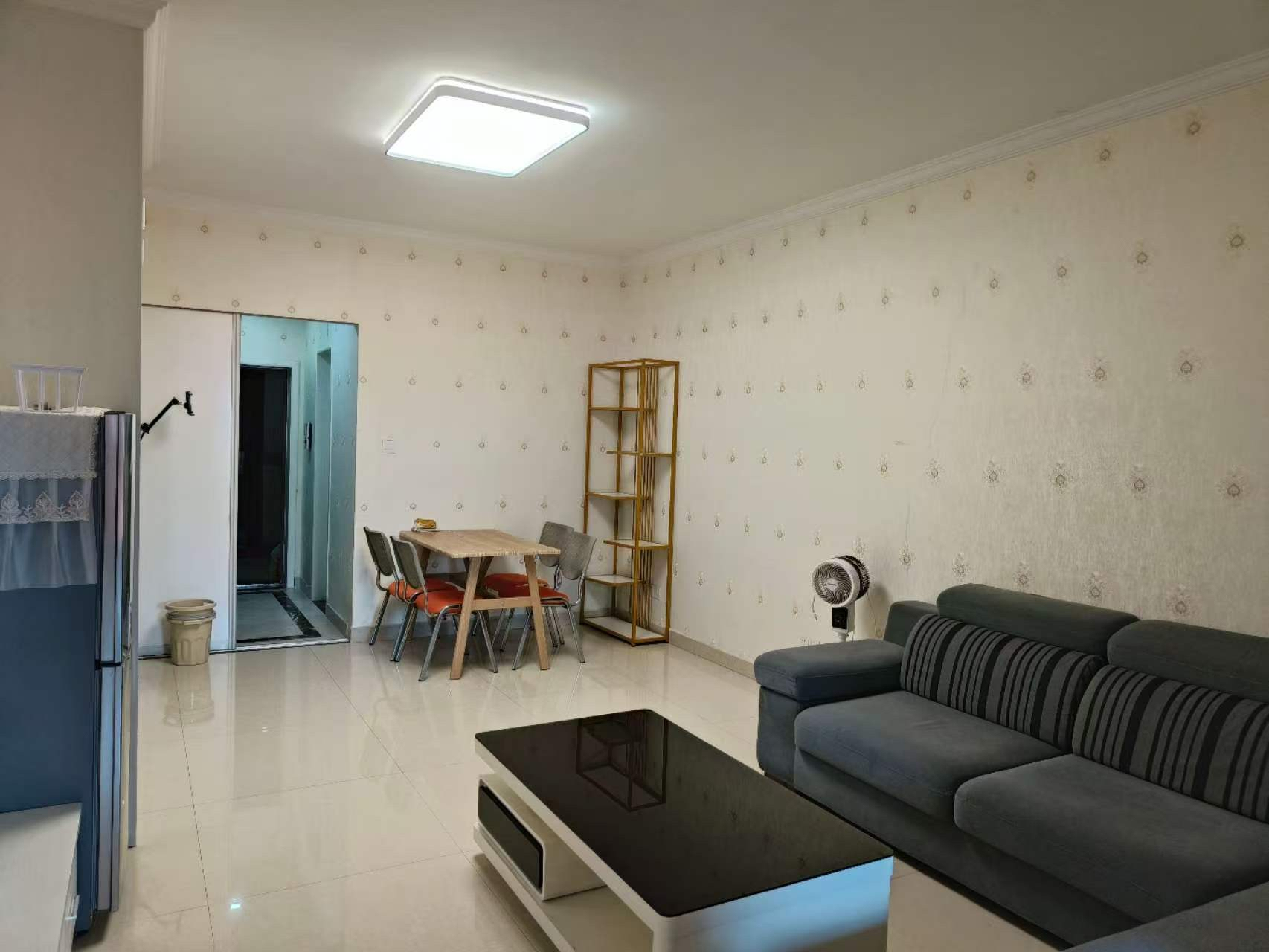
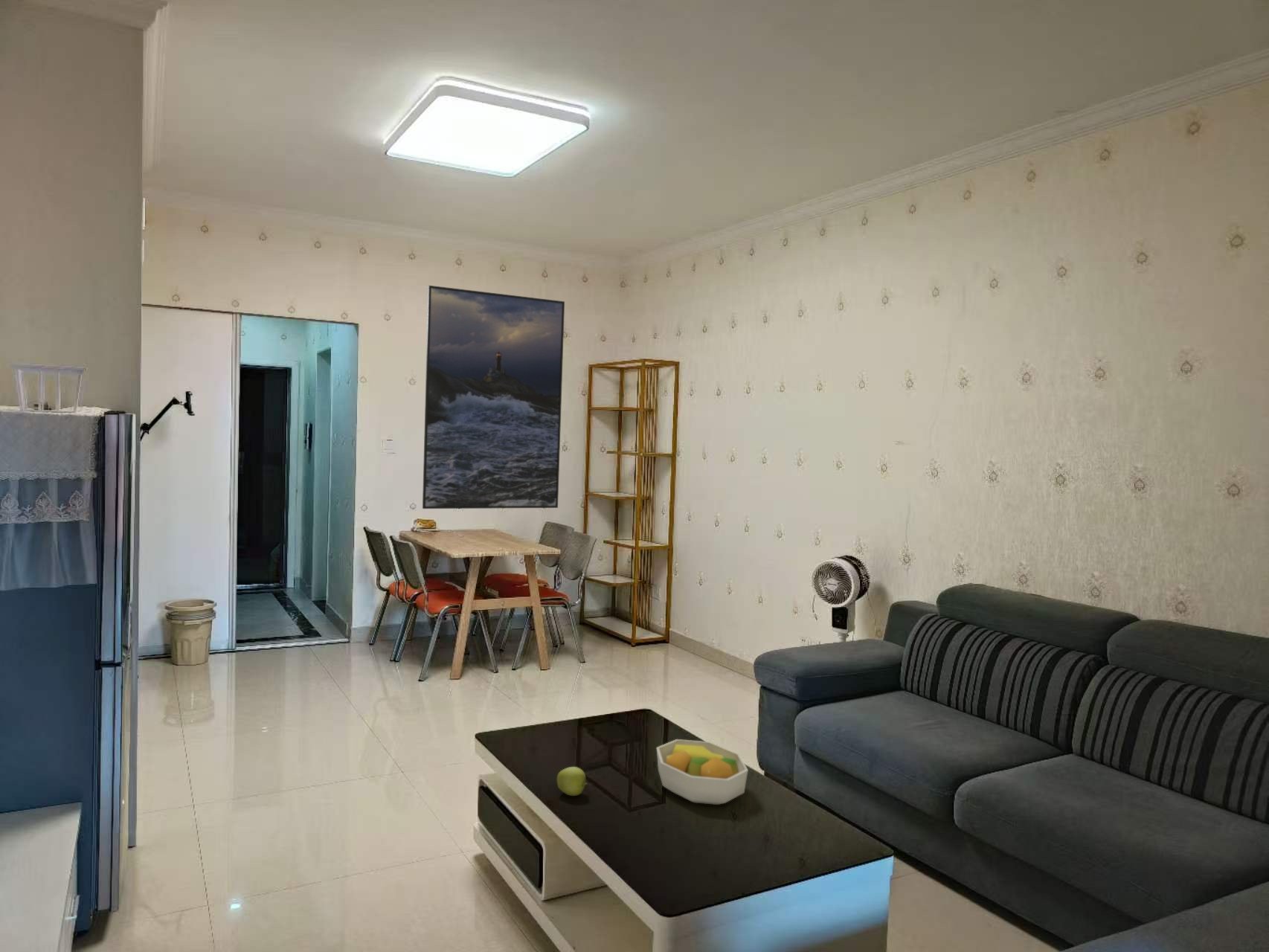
+ apple (573, 781)
+ fruit bowl (700, 766)
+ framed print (495, 401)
